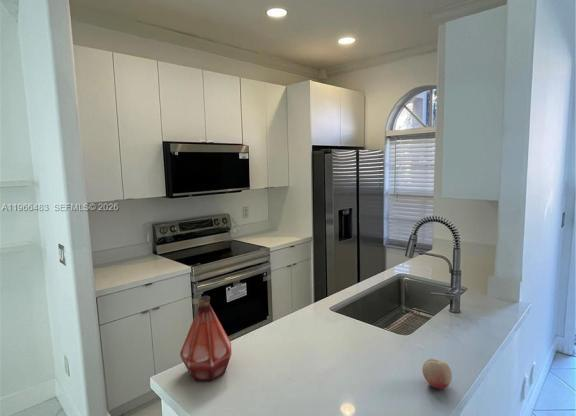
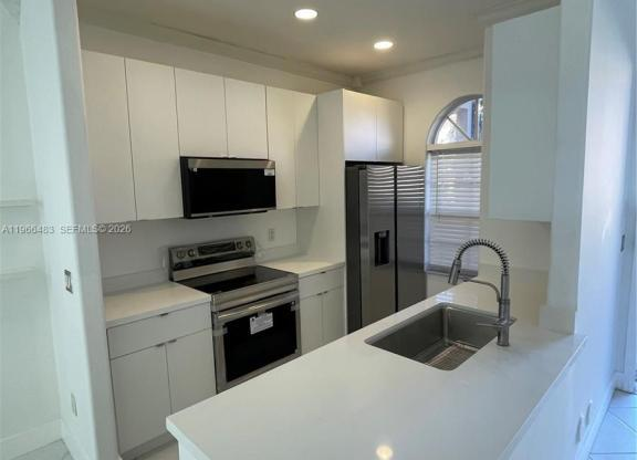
- bottle (206, 334)
- fruit (436, 372)
